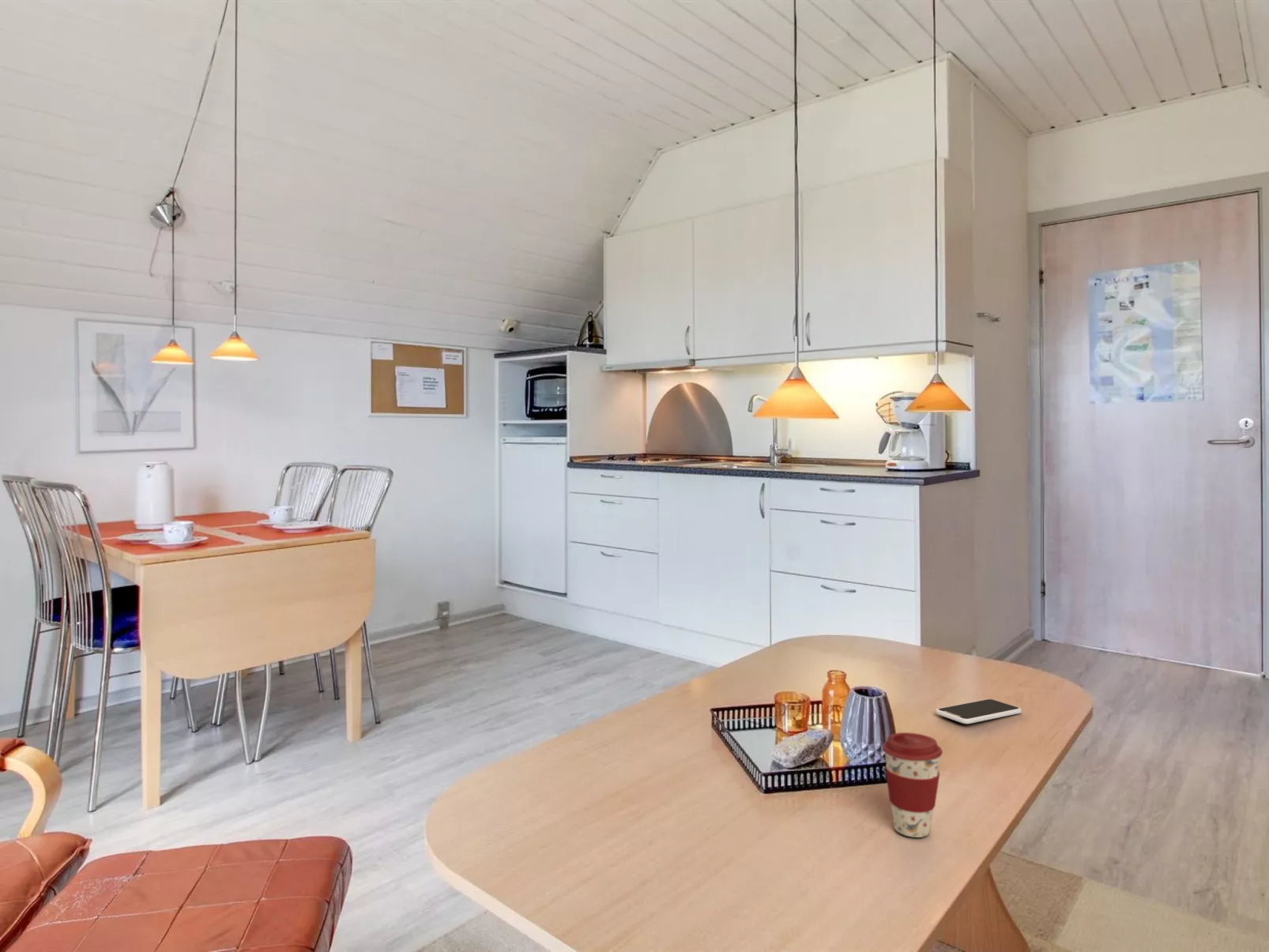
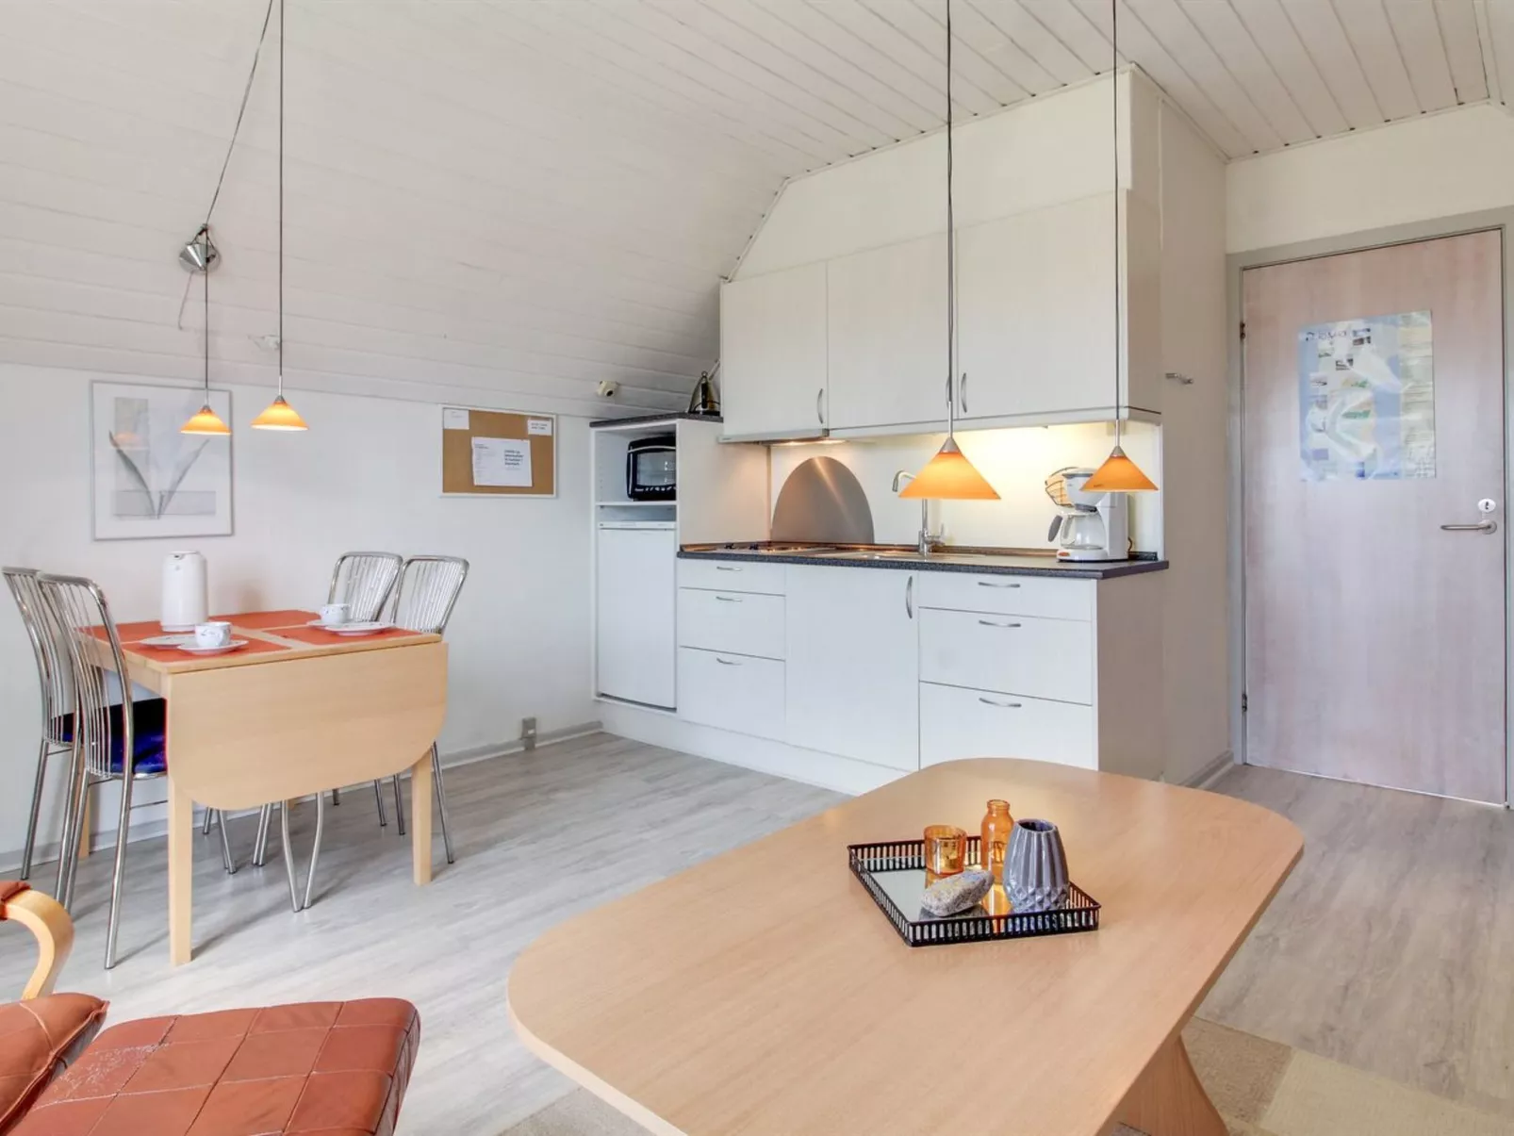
- smartphone (978, 710)
- coffee cup (912, 784)
